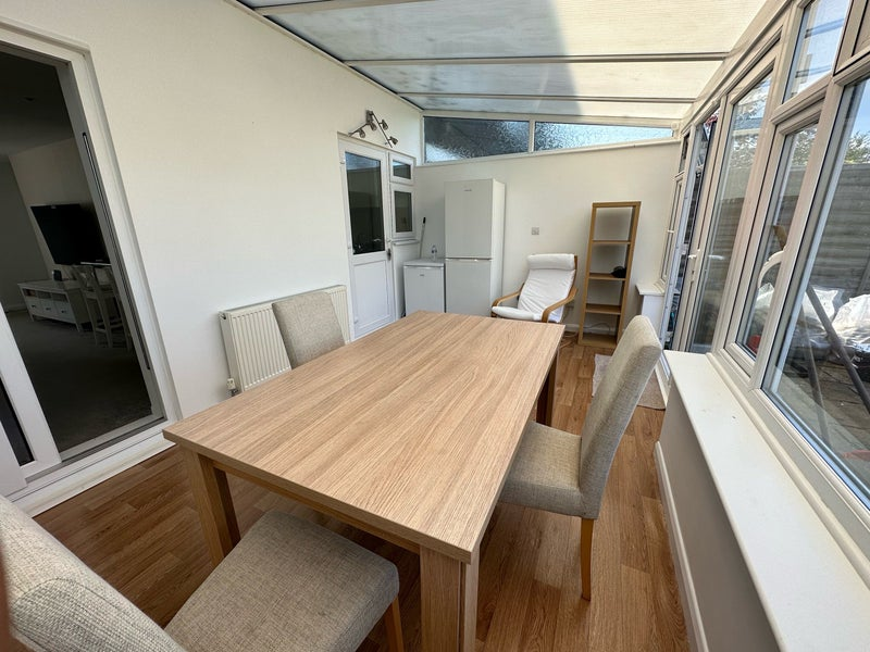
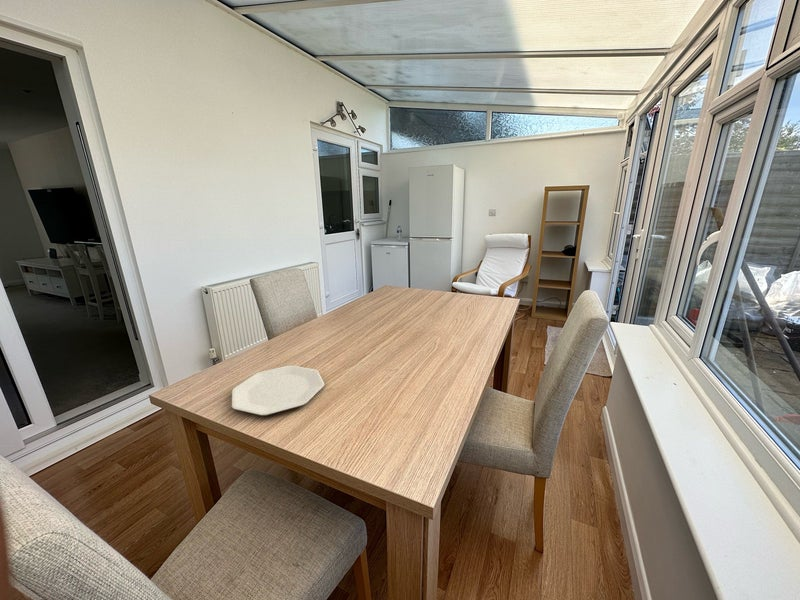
+ plate (279, 388)
